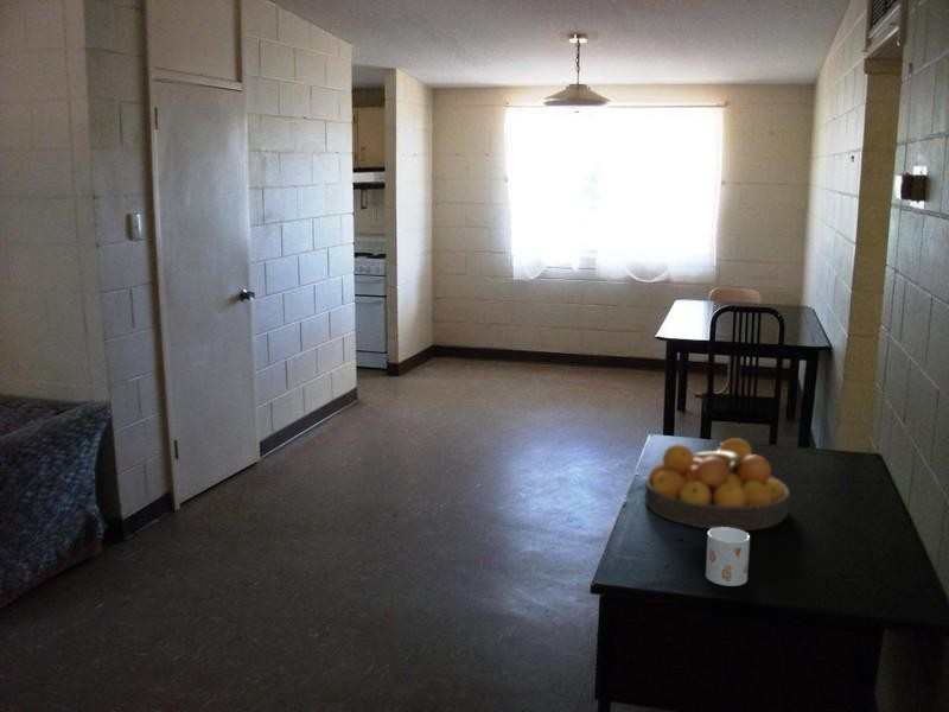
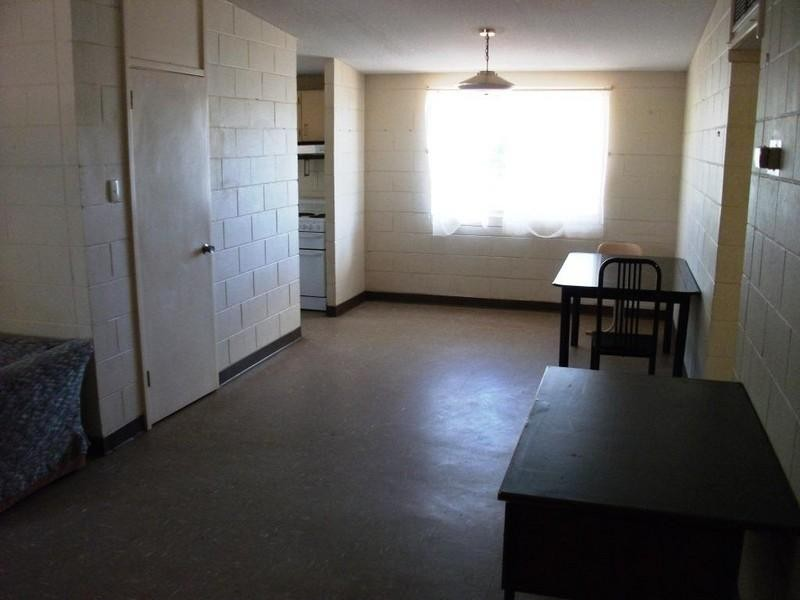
- mug (727, 552)
- fruit bowl (715, 475)
